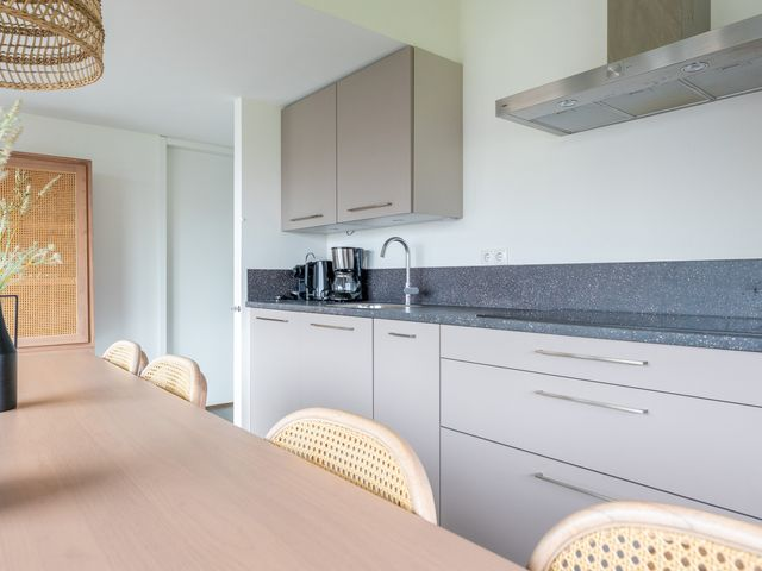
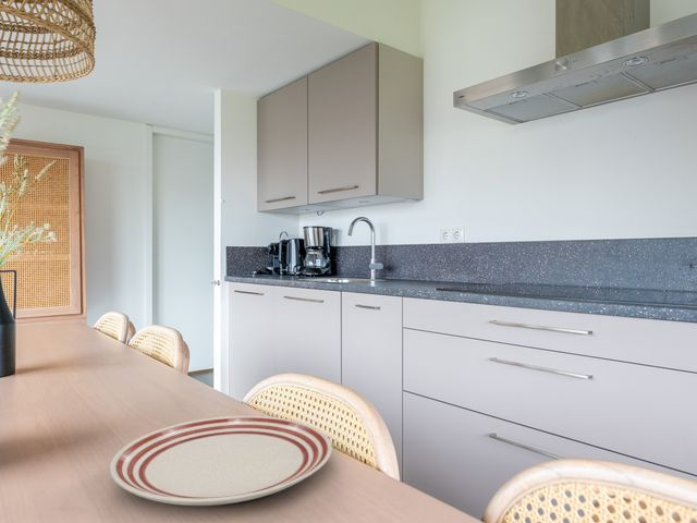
+ dinner plate (227, 458)
